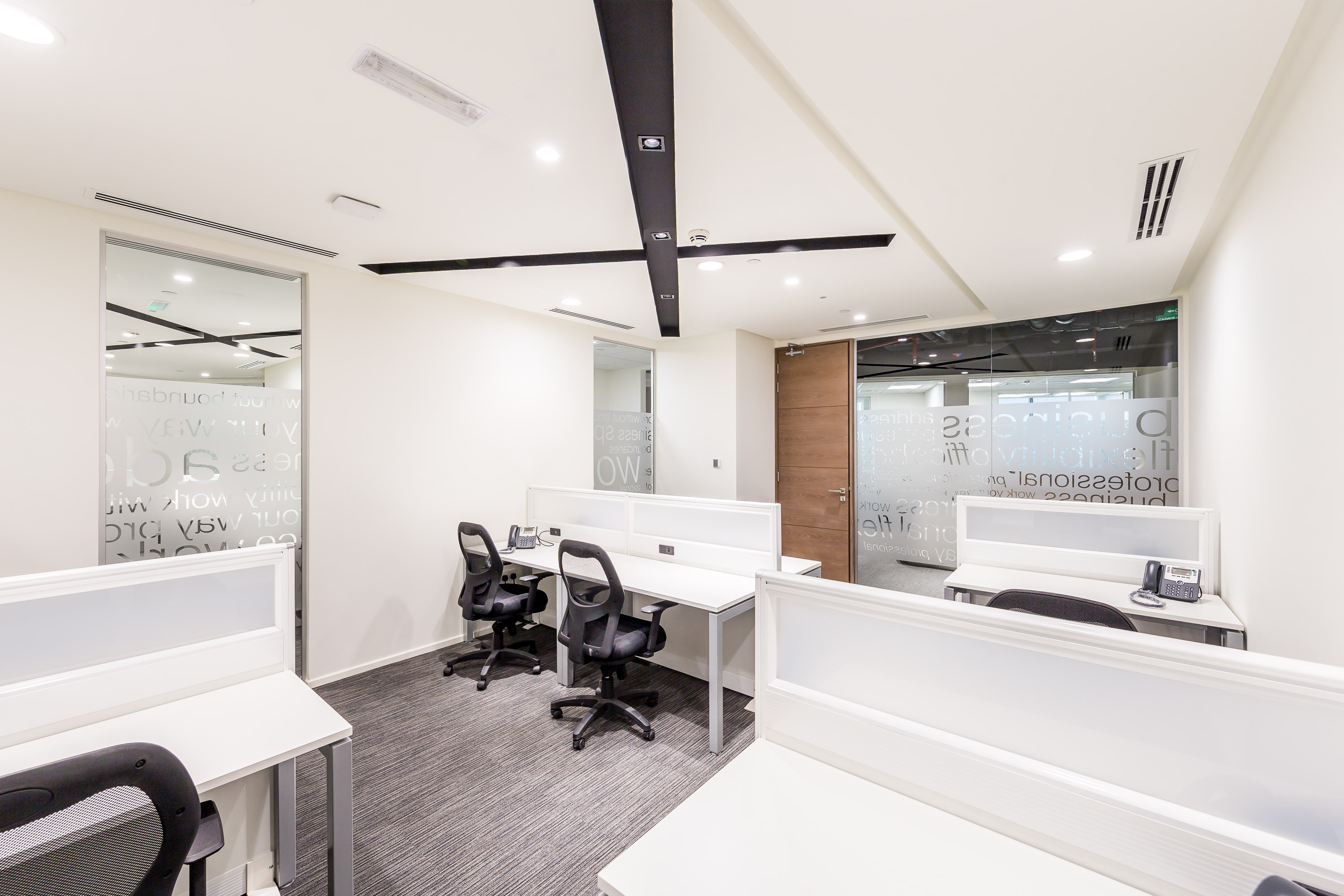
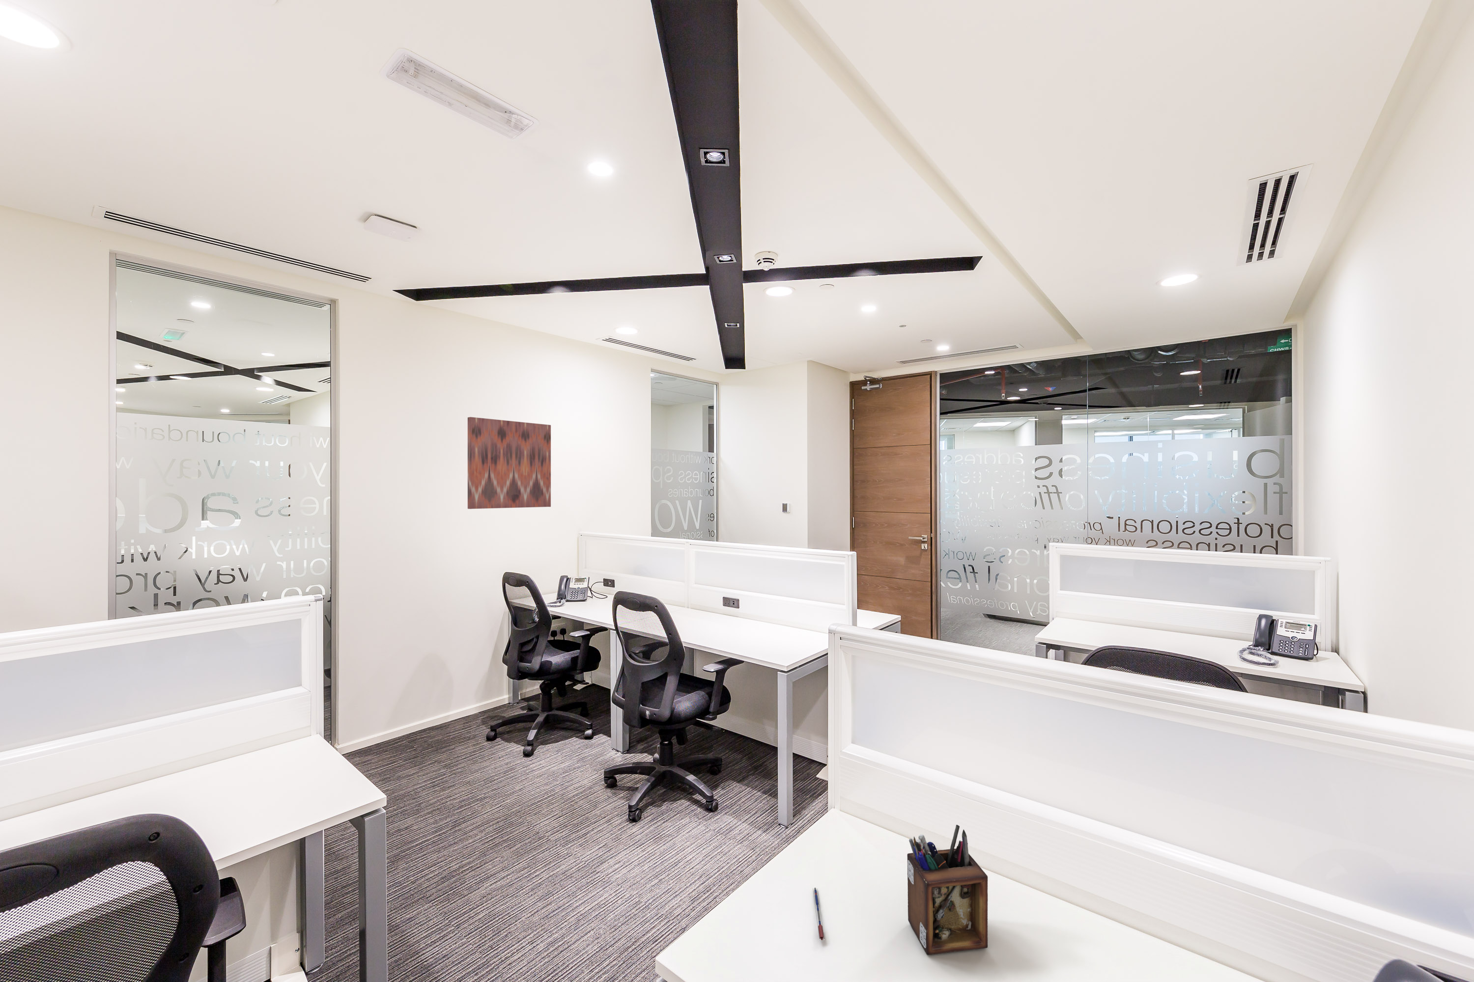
+ desk organizer (945, 886)
+ wall art (511, 465)
+ pen (818, 911)
